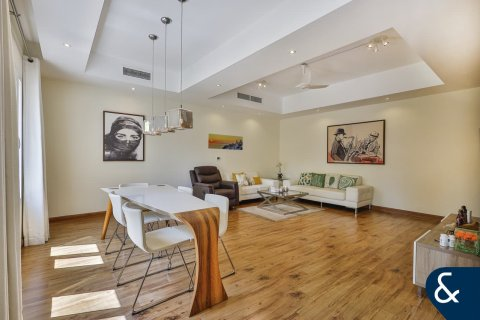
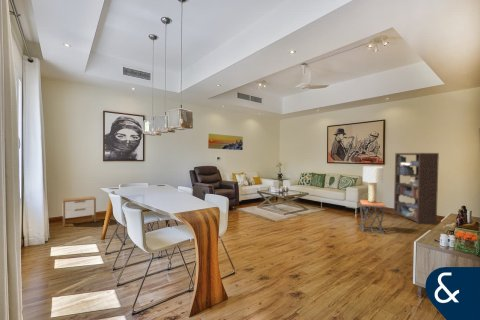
+ stool (371, 216)
+ bookcase (414, 185)
+ lamp (372, 184)
+ nightstand (79, 210)
